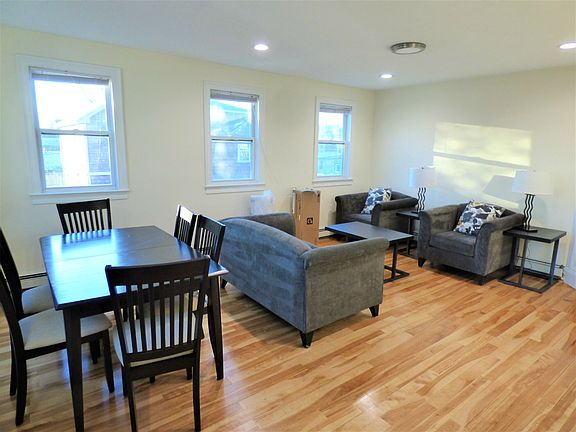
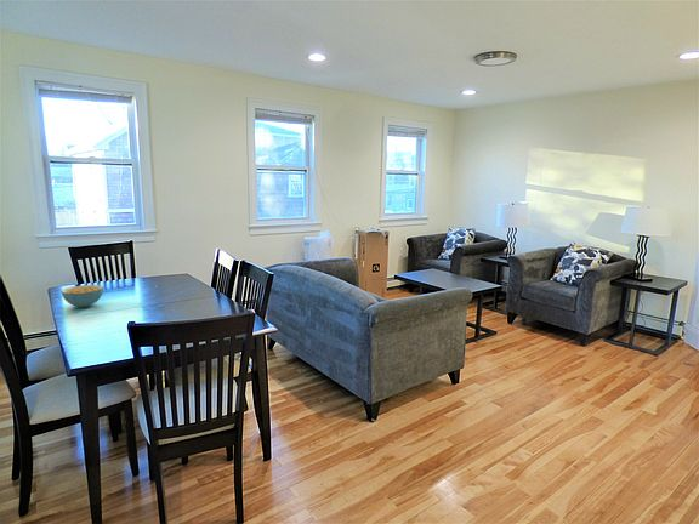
+ cereal bowl (83, 297)
